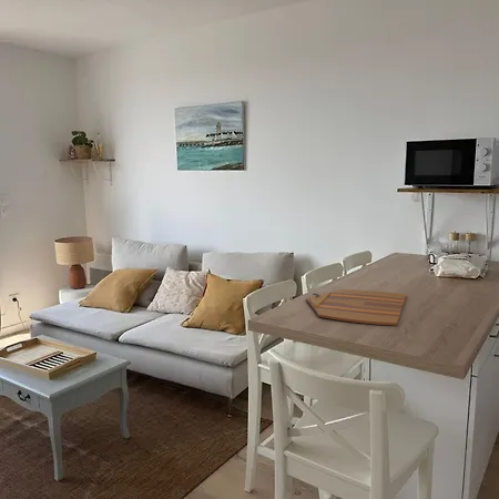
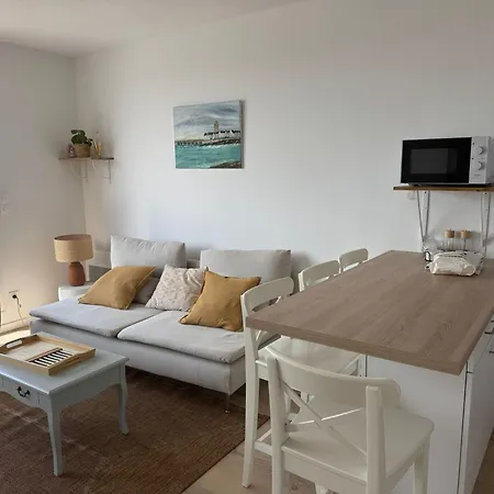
- cutting board (352, 302)
